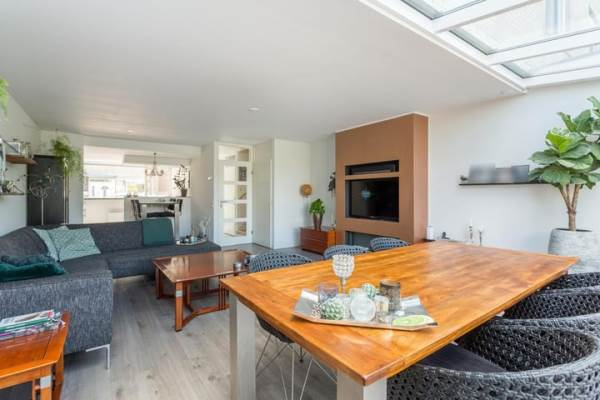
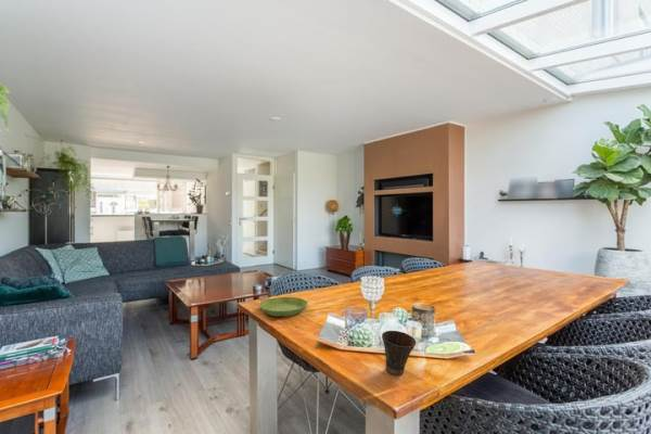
+ cup (398, 354)
+ saucer (283, 306)
